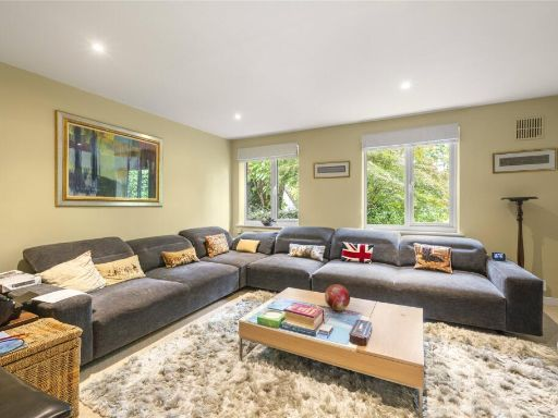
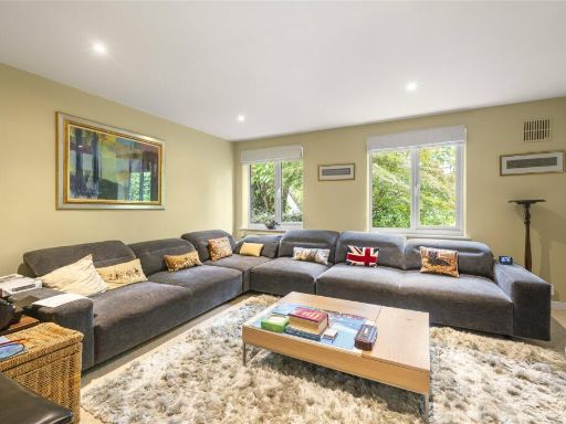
- decorative orb (337, 297)
